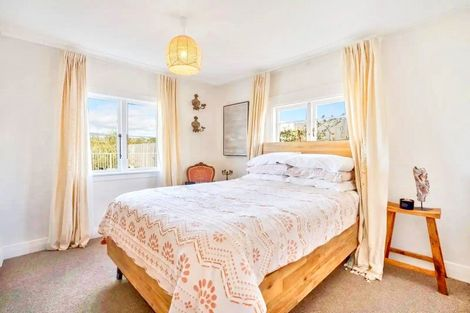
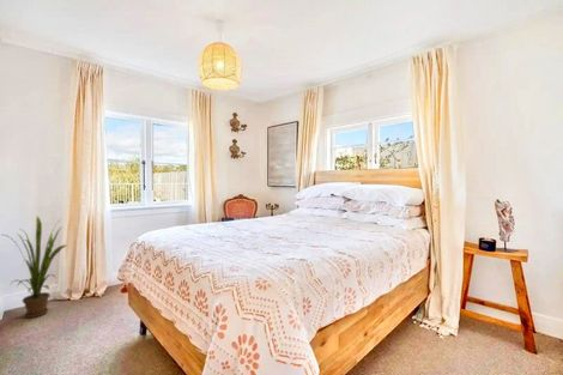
+ house plant (34, 265)
